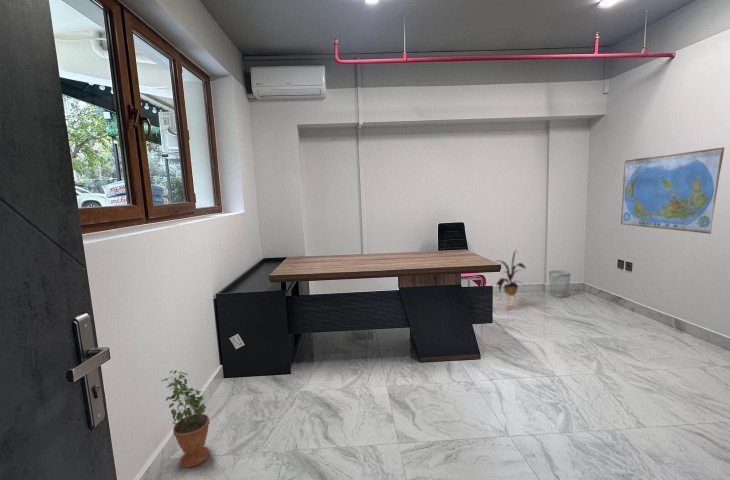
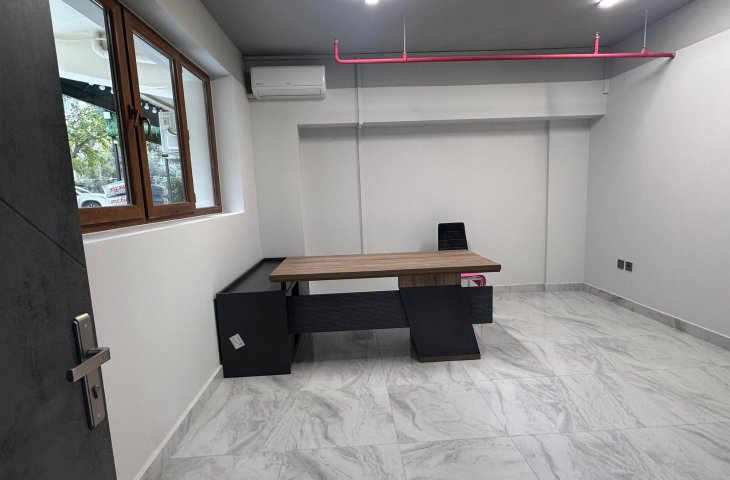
- potted plant (185, 416)
- house plant (507, 279)
- wastebasket (559, 283)
- world map (663, 192)
